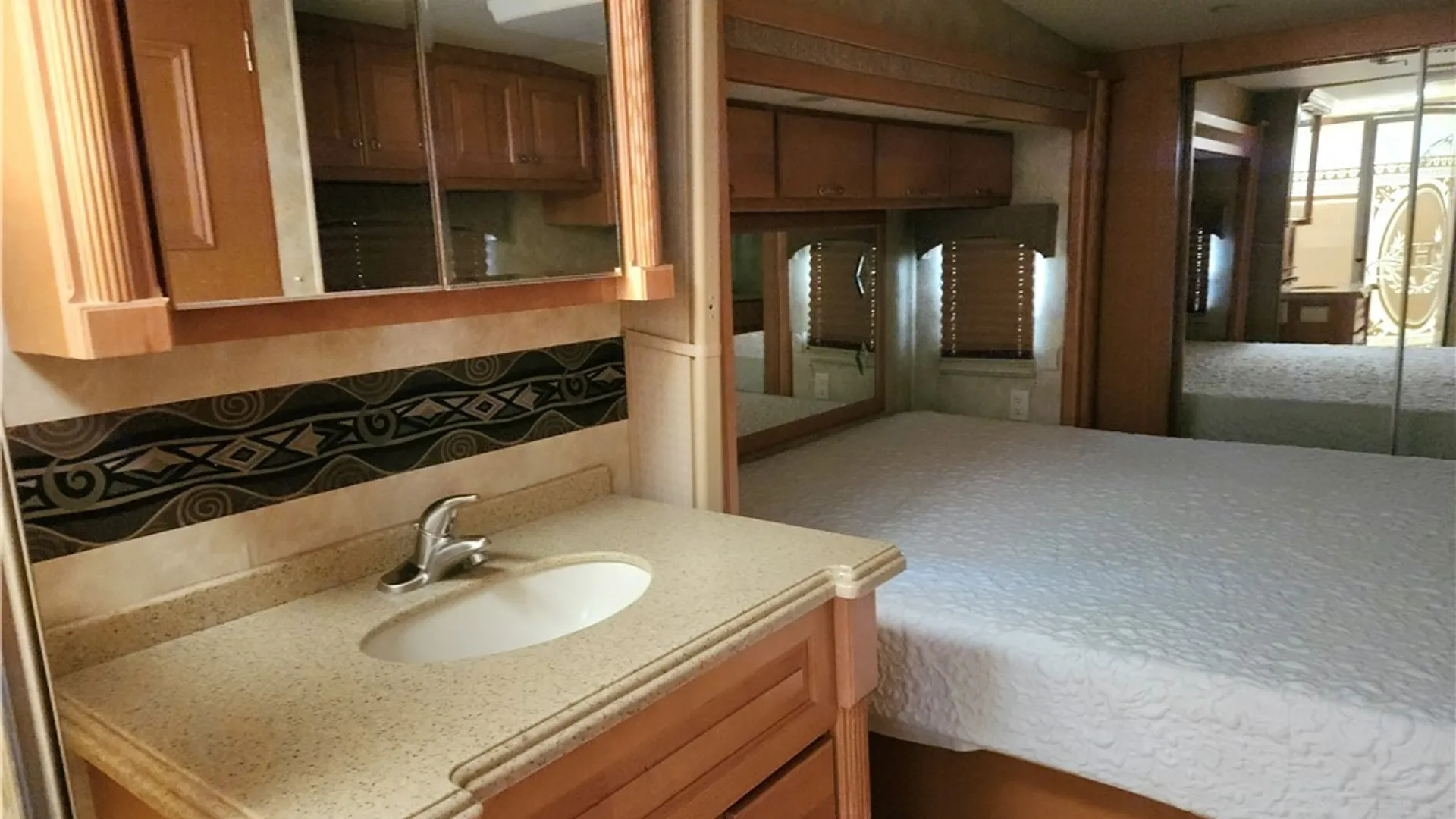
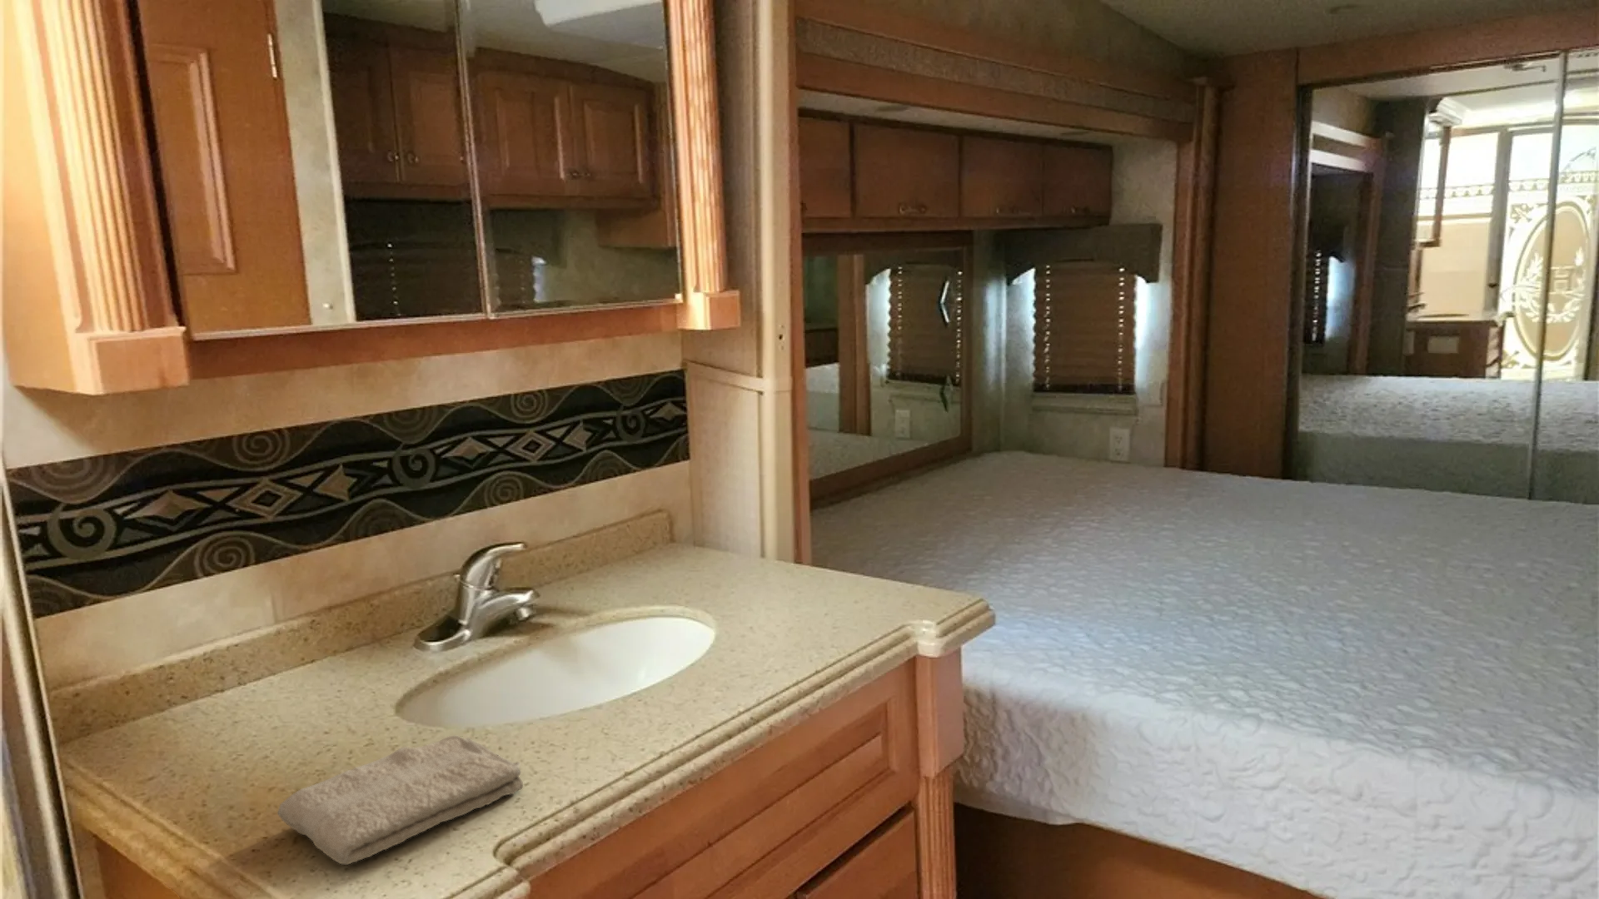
+ washcloth (407, 791)
